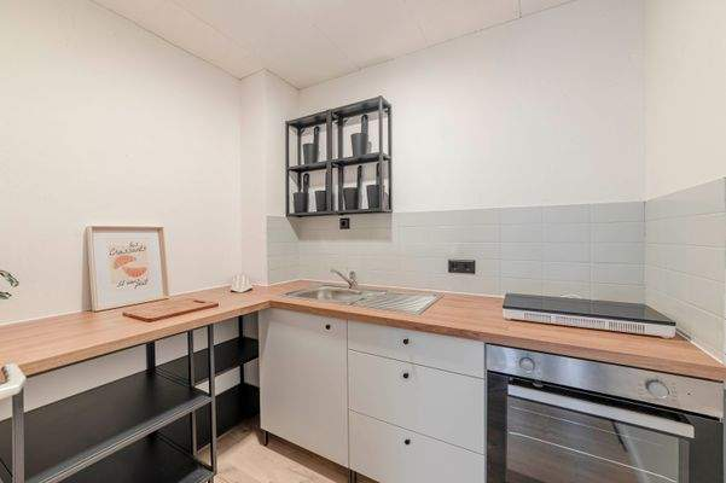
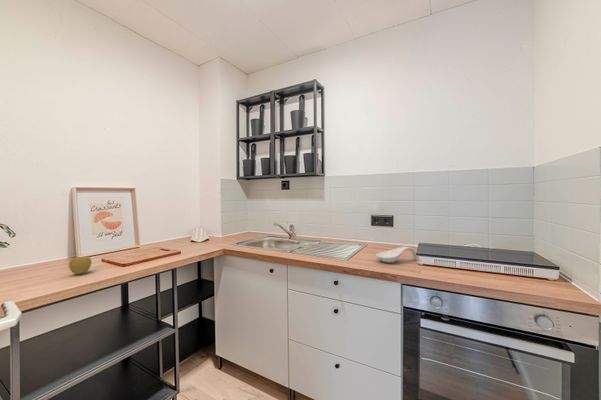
+ apple (80, 265)
+ spoon rest (397, 254)
